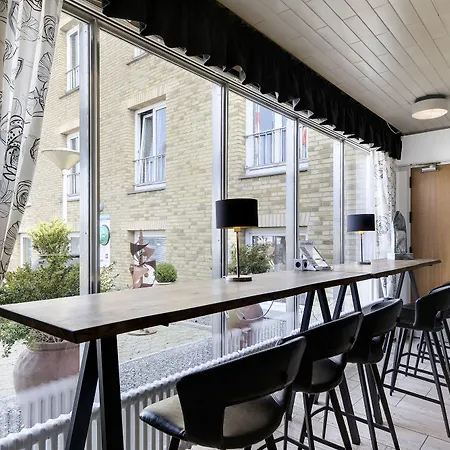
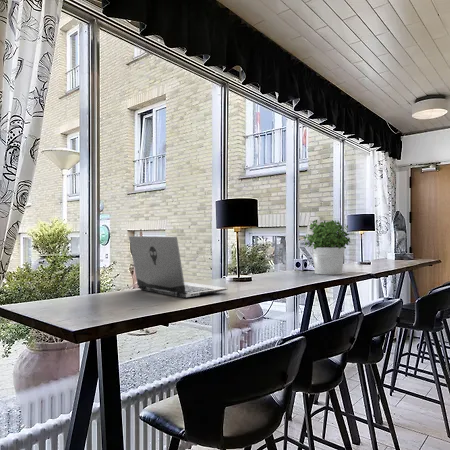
+ potted plant (325, 245)
+ laptop computer (177, 263)
